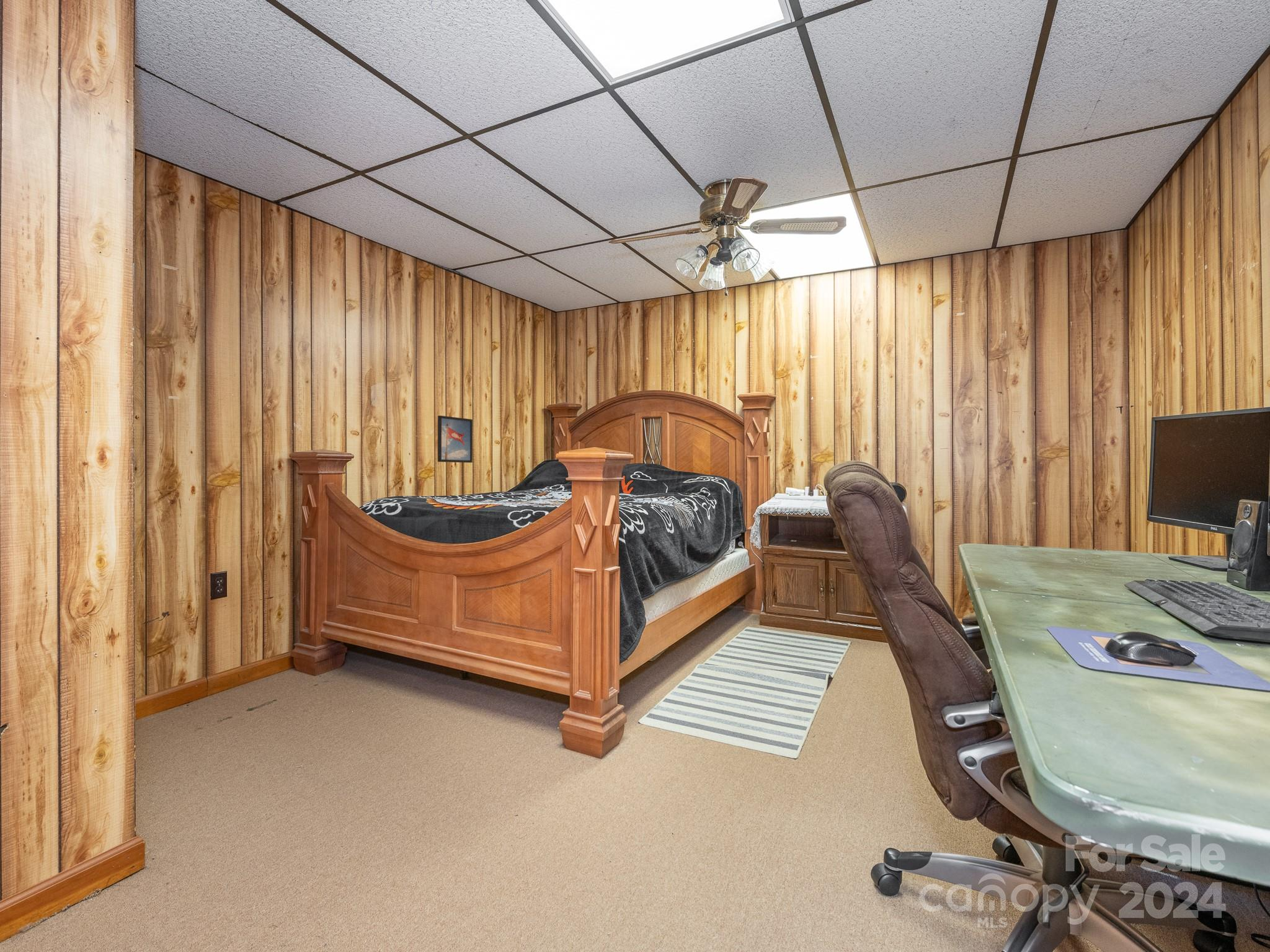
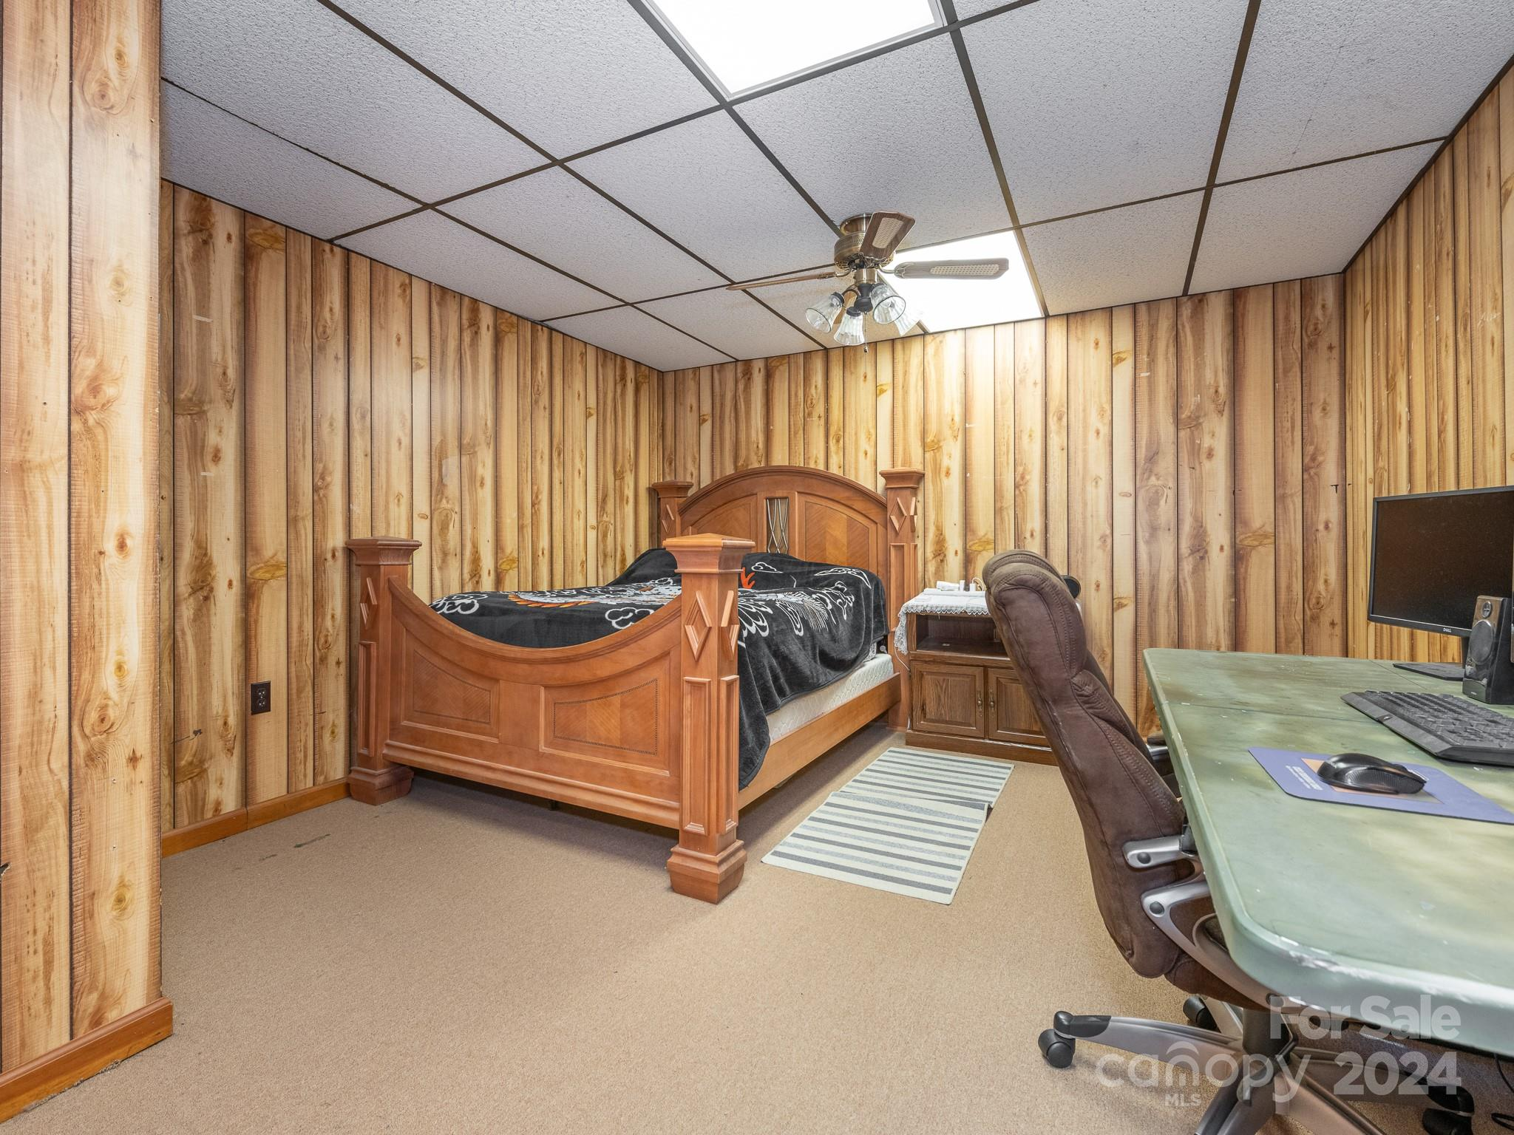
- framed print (455, 439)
